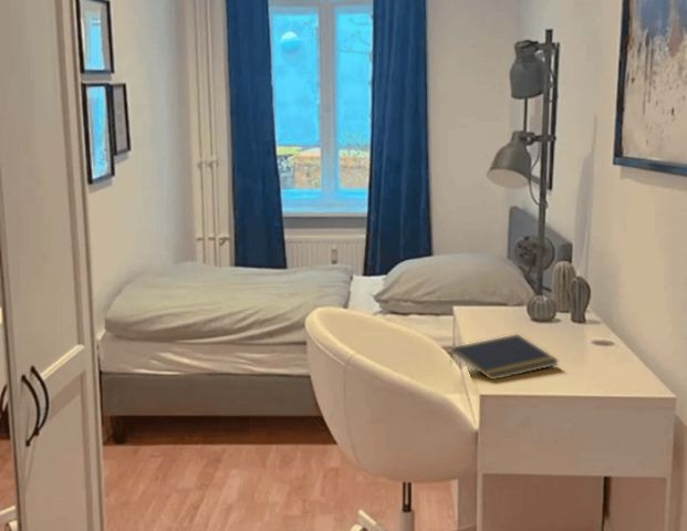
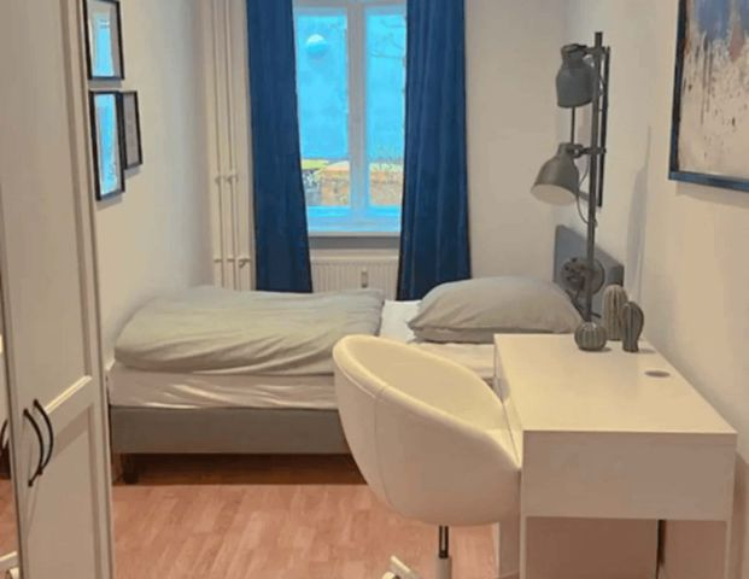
- notepad (504, 355)
